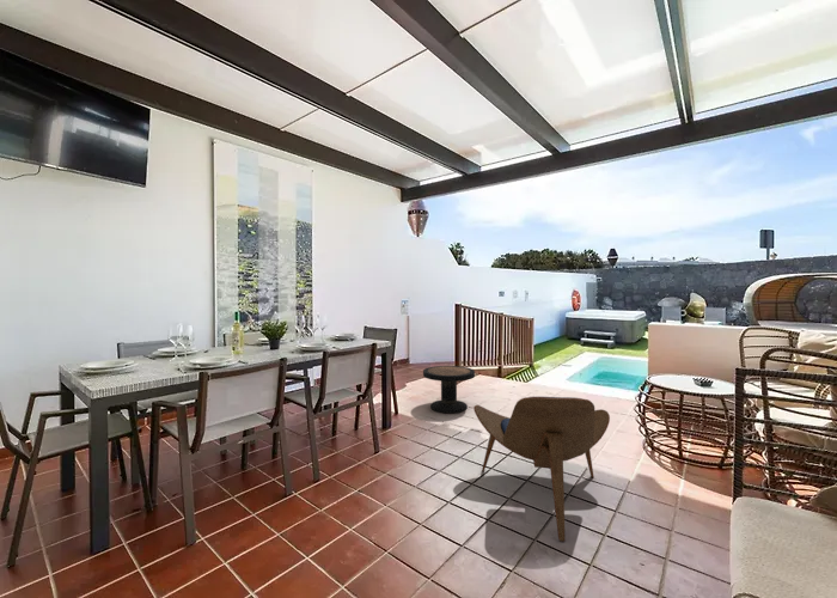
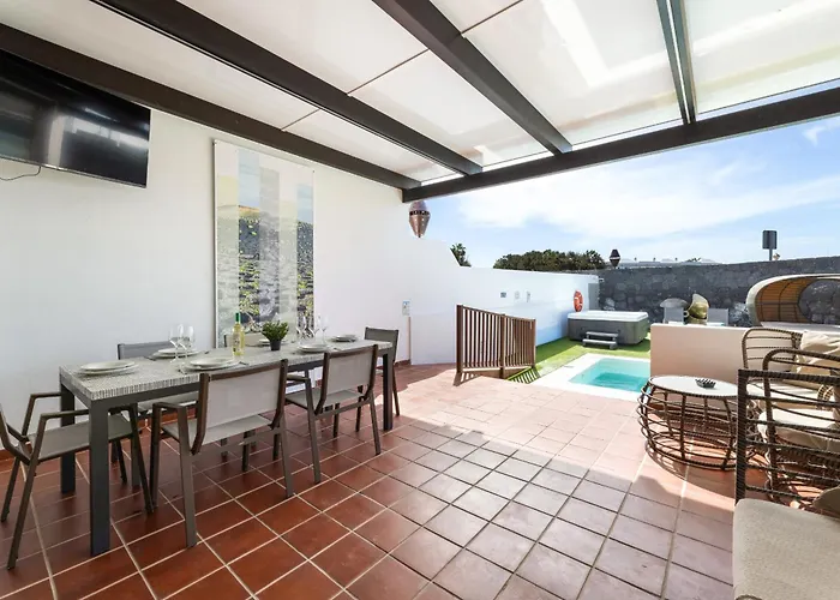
- side table (448, 389)
- lounge chair (545, 440)
